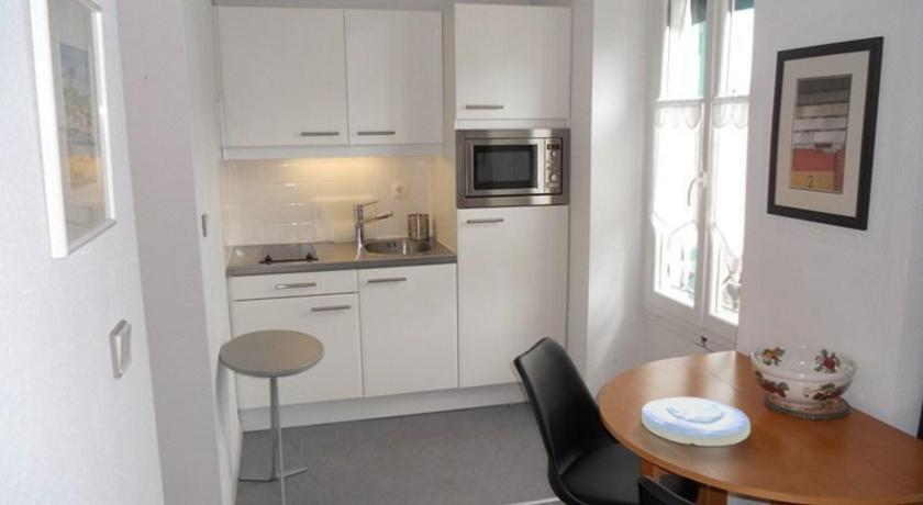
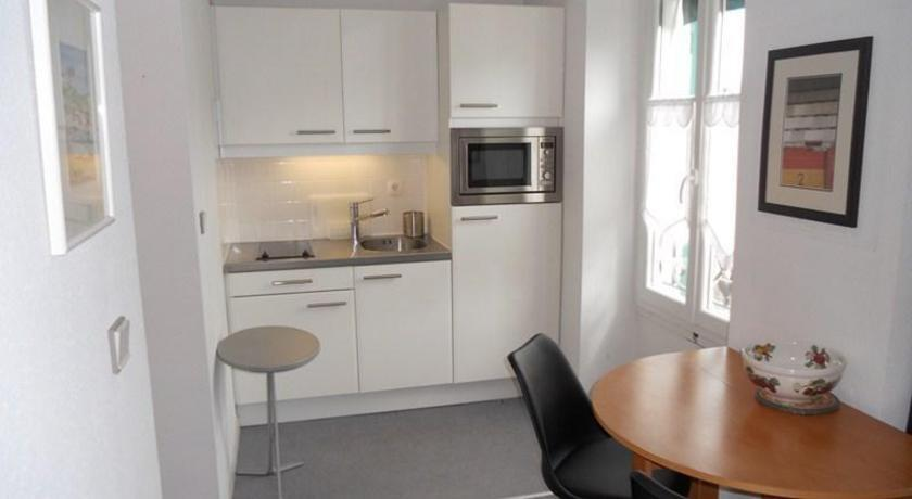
- plate (694, 416)
